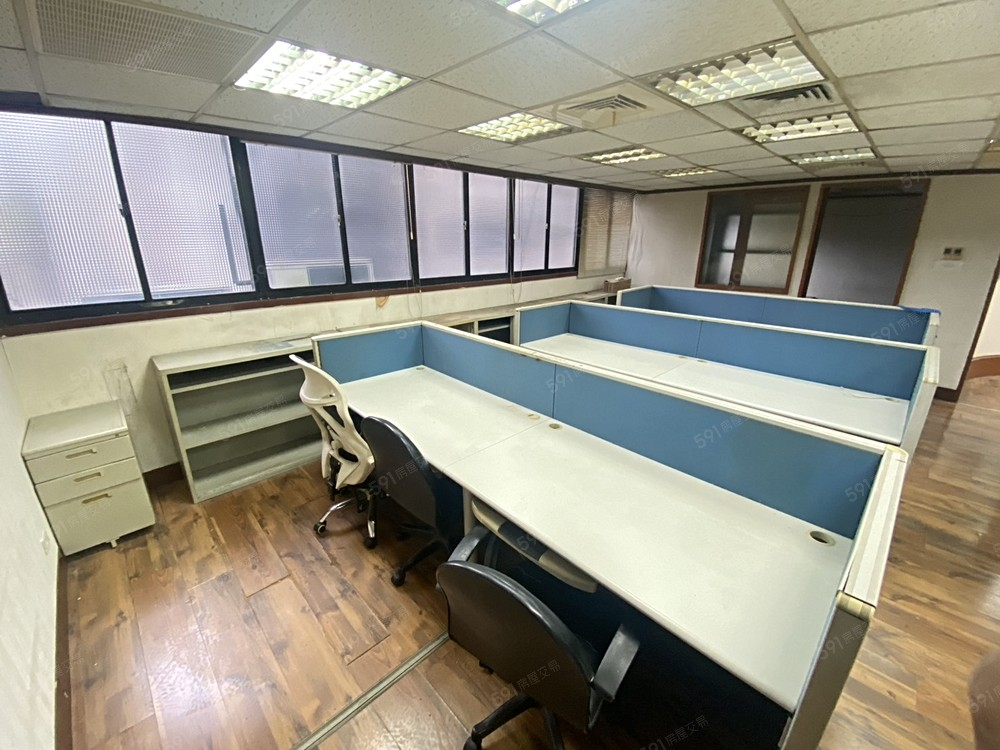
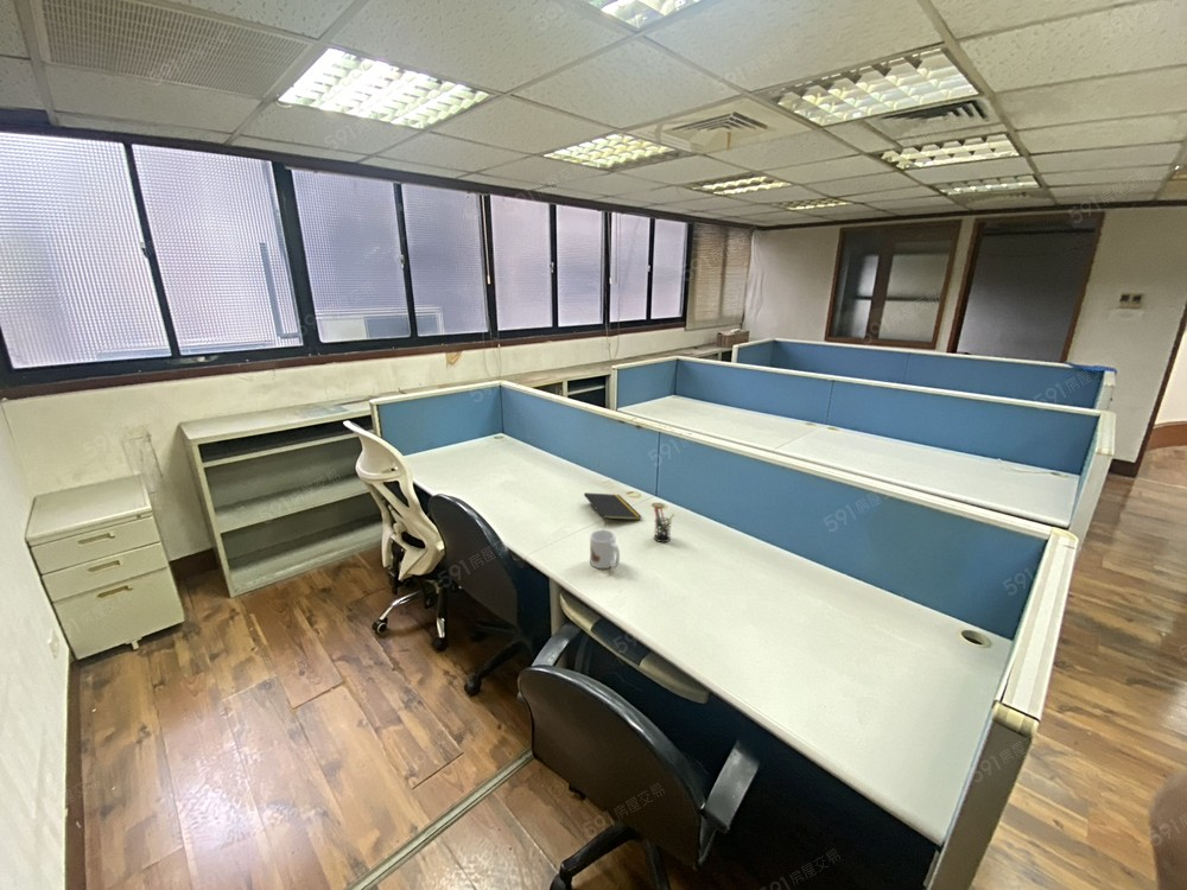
+ pen holder (661, 523)
+ mug (605, 551)
+ notepad (611, 506)
